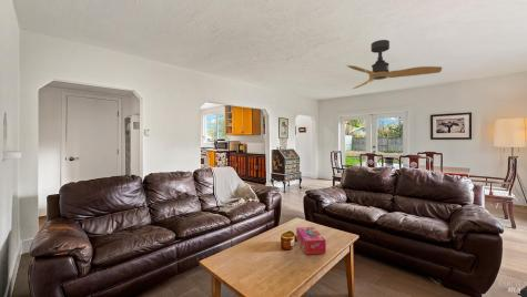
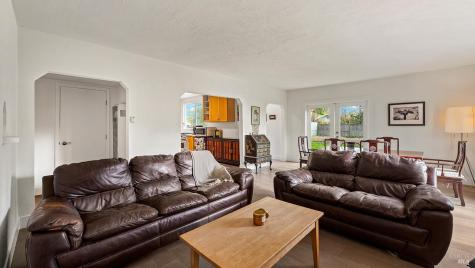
- tissue box (310, 239)
- ceiling fan (386, 62)
